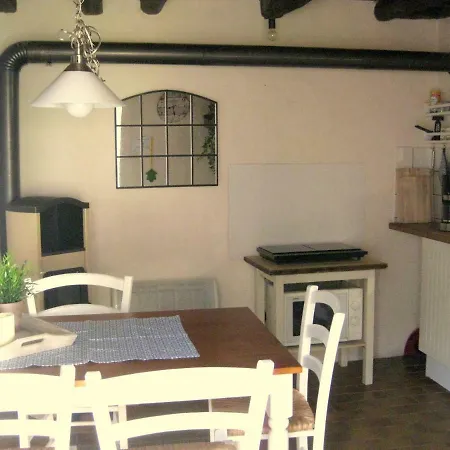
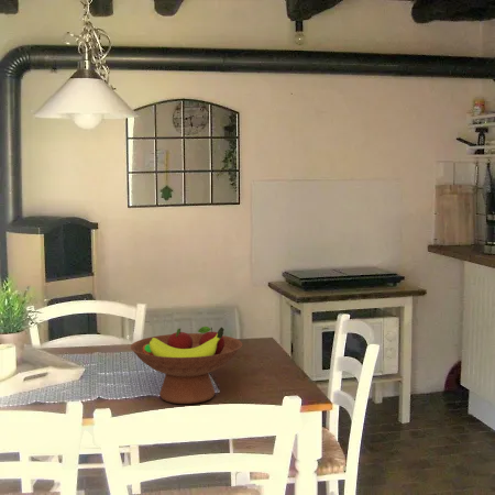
+ fruit bowl (187, 360)
